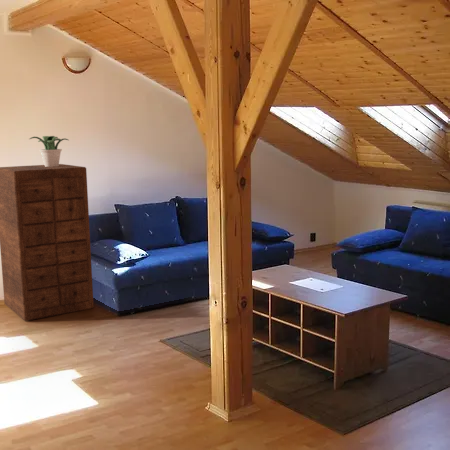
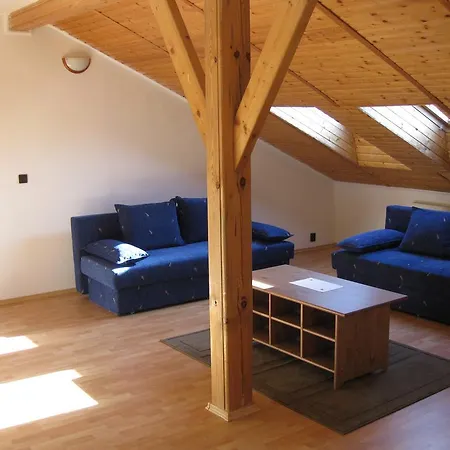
- dresser (44, 238)
- potted plant (49, 150)
